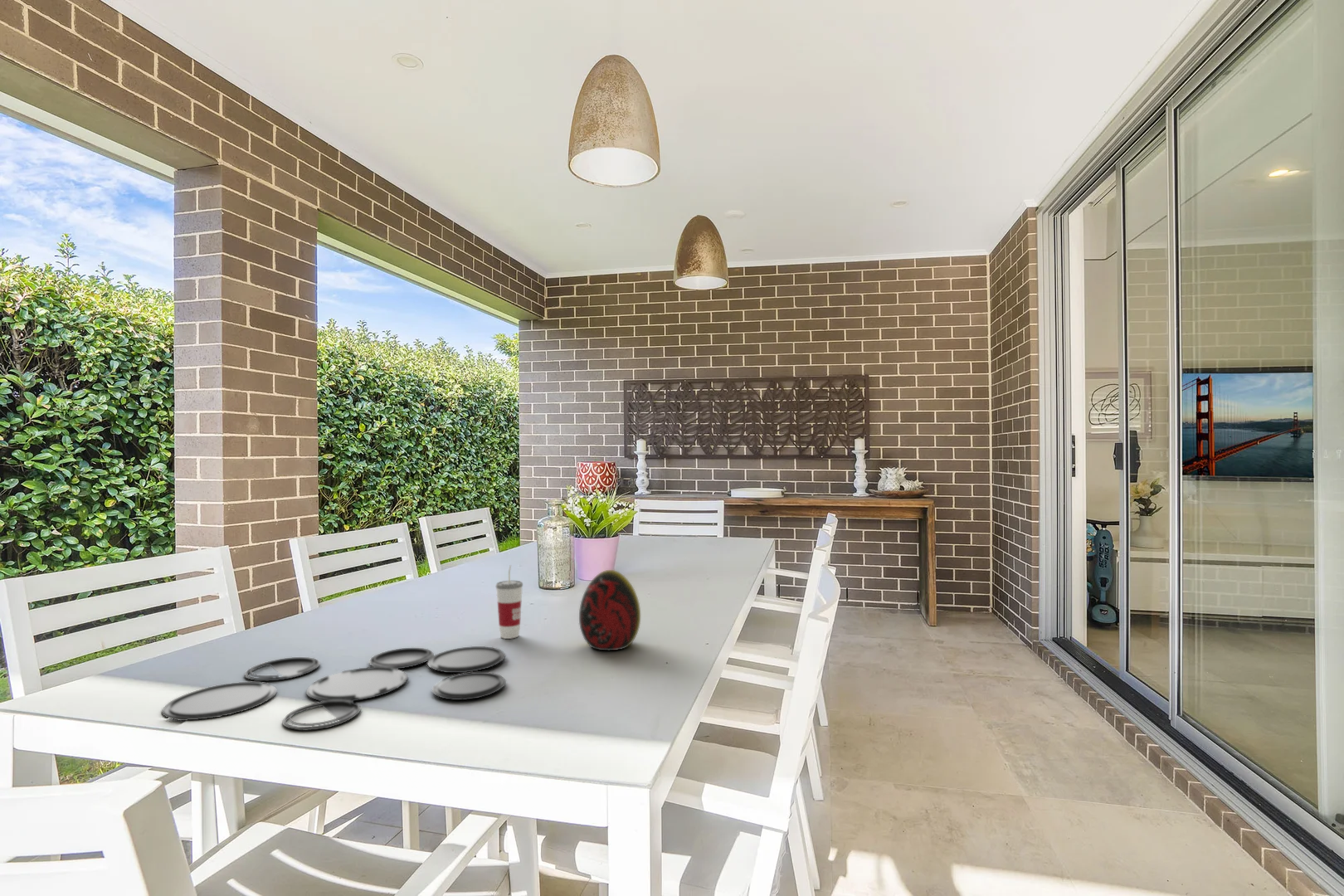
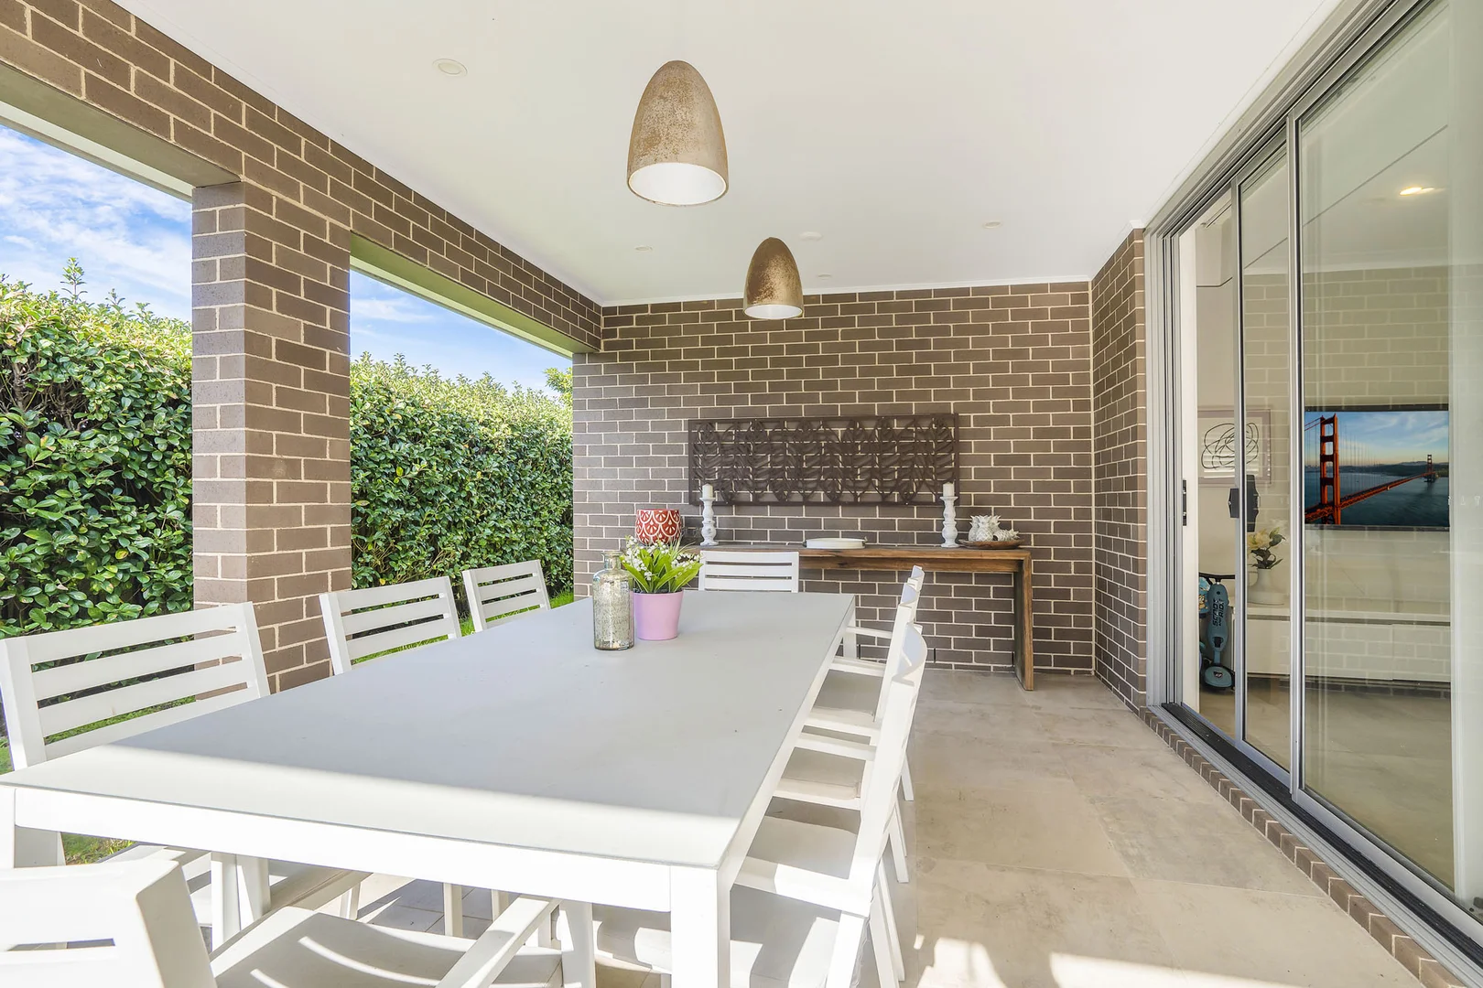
- cup (509, 600)
- decorative egg (610, 607)
- plate (356, 682)
